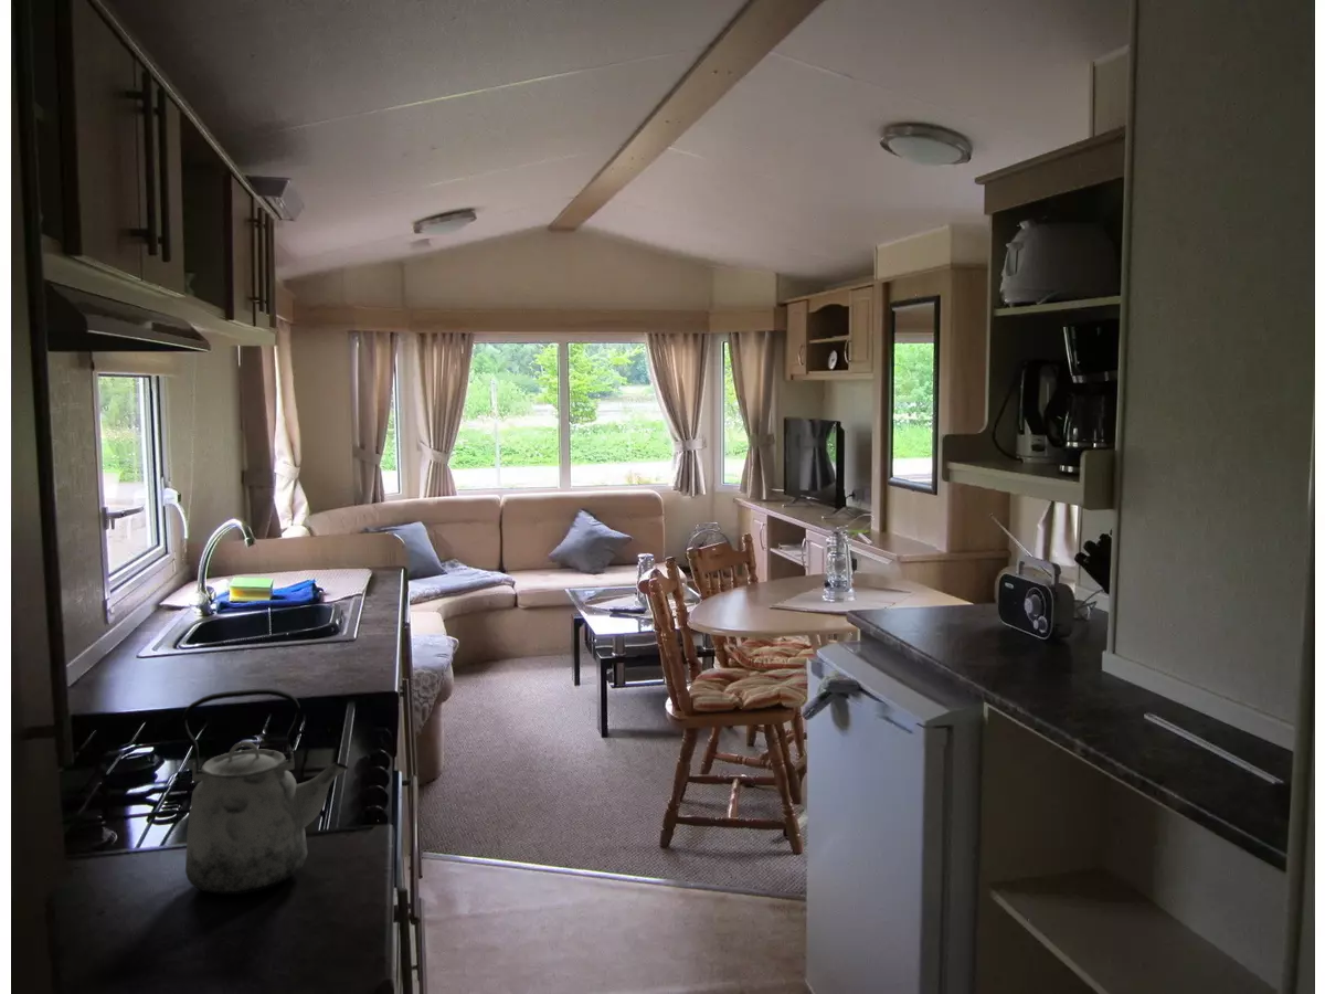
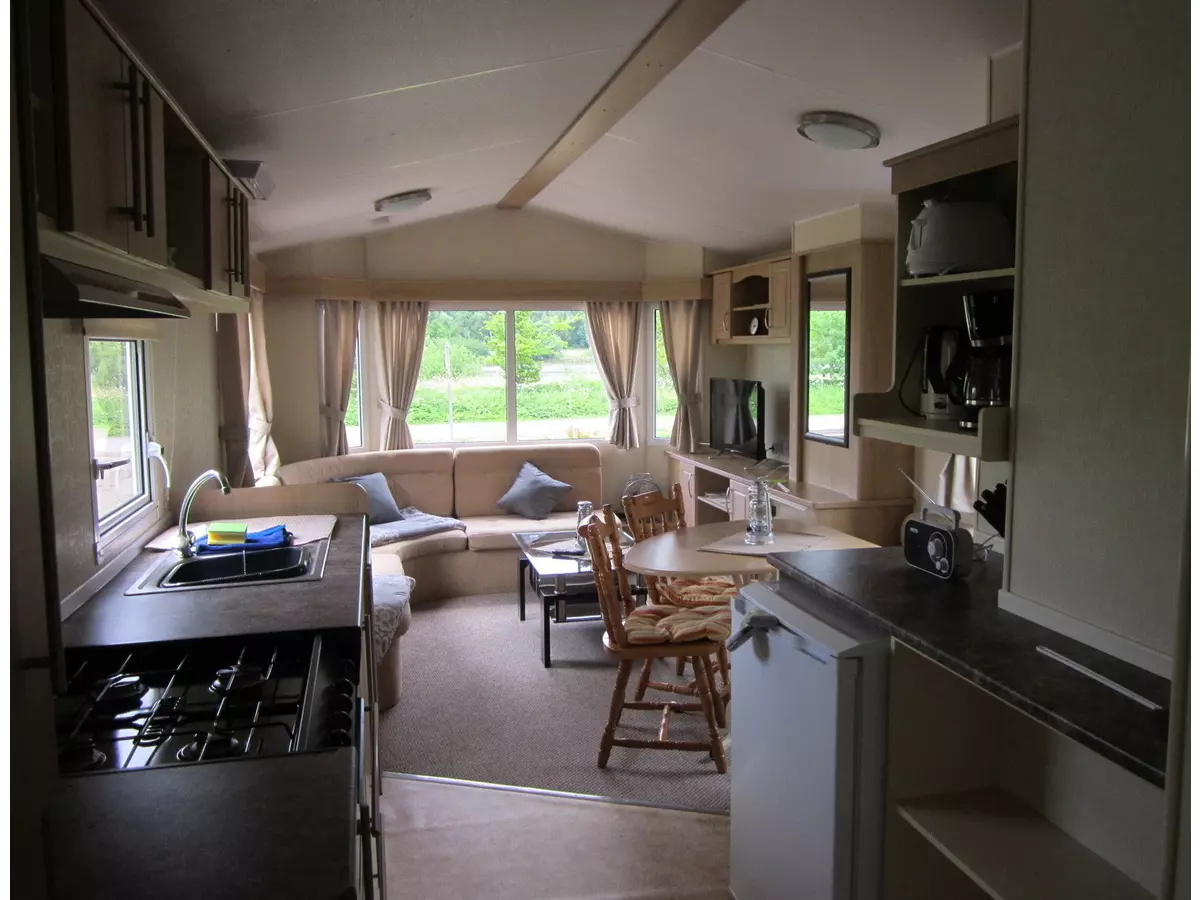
- kettle (267, 782)
